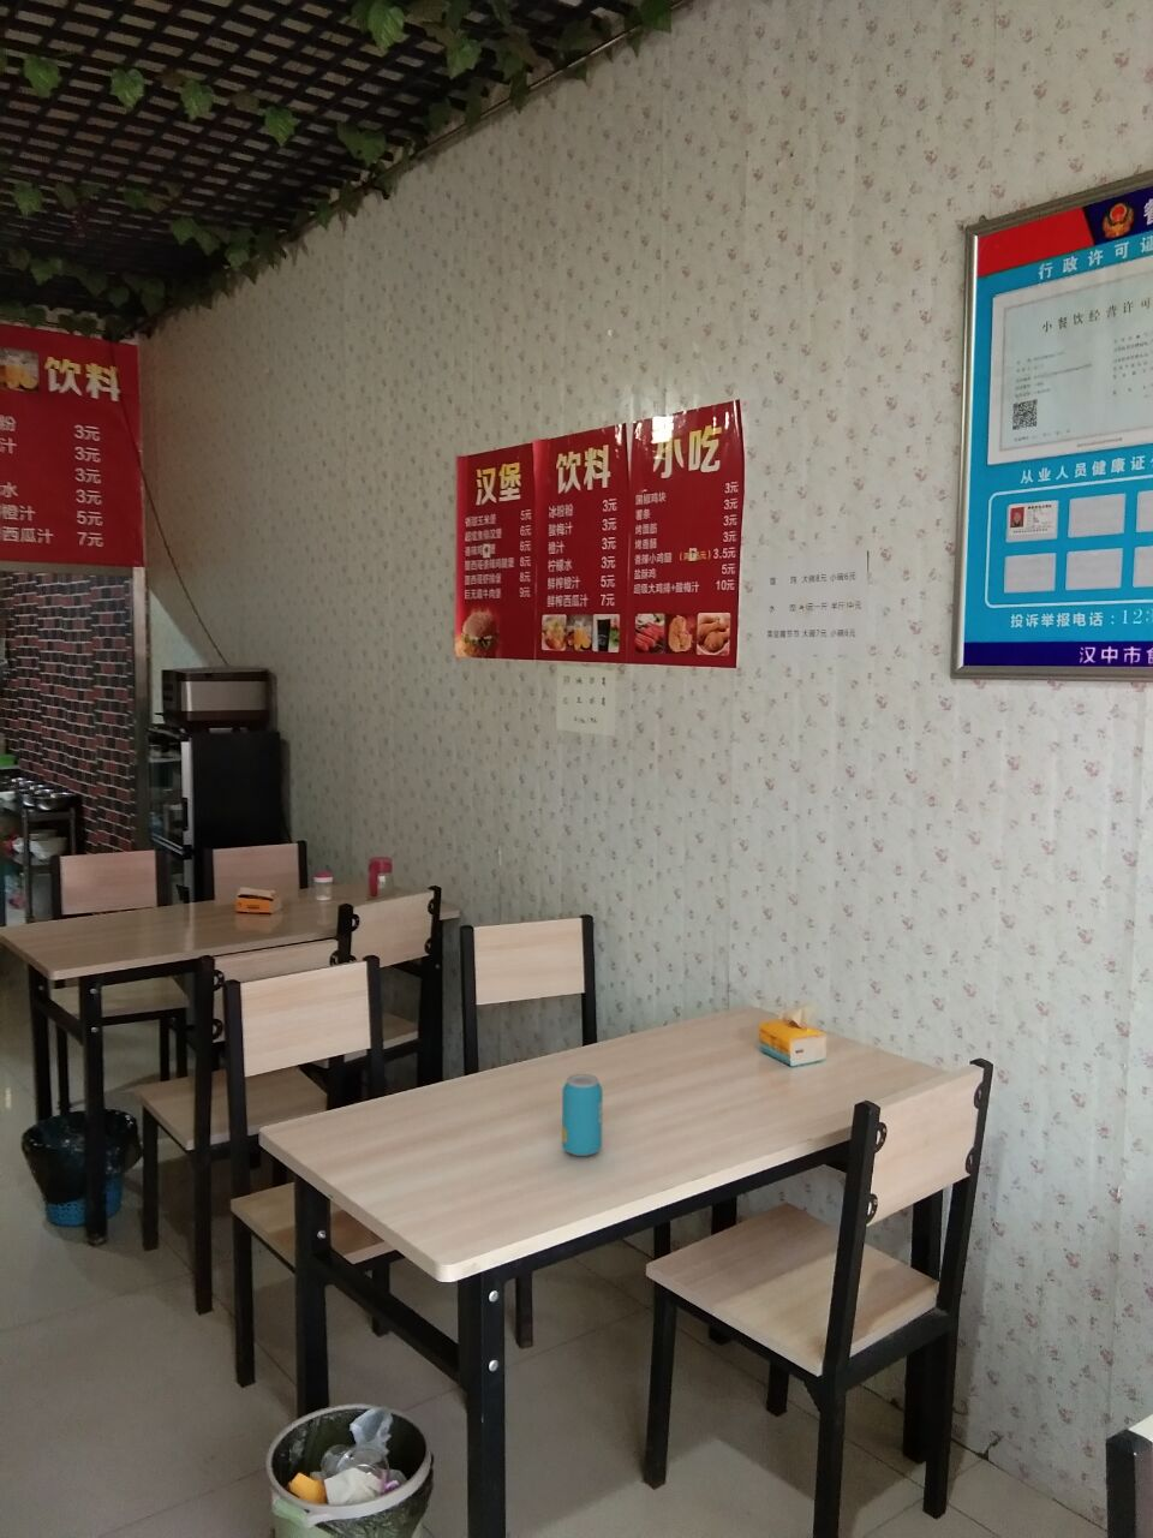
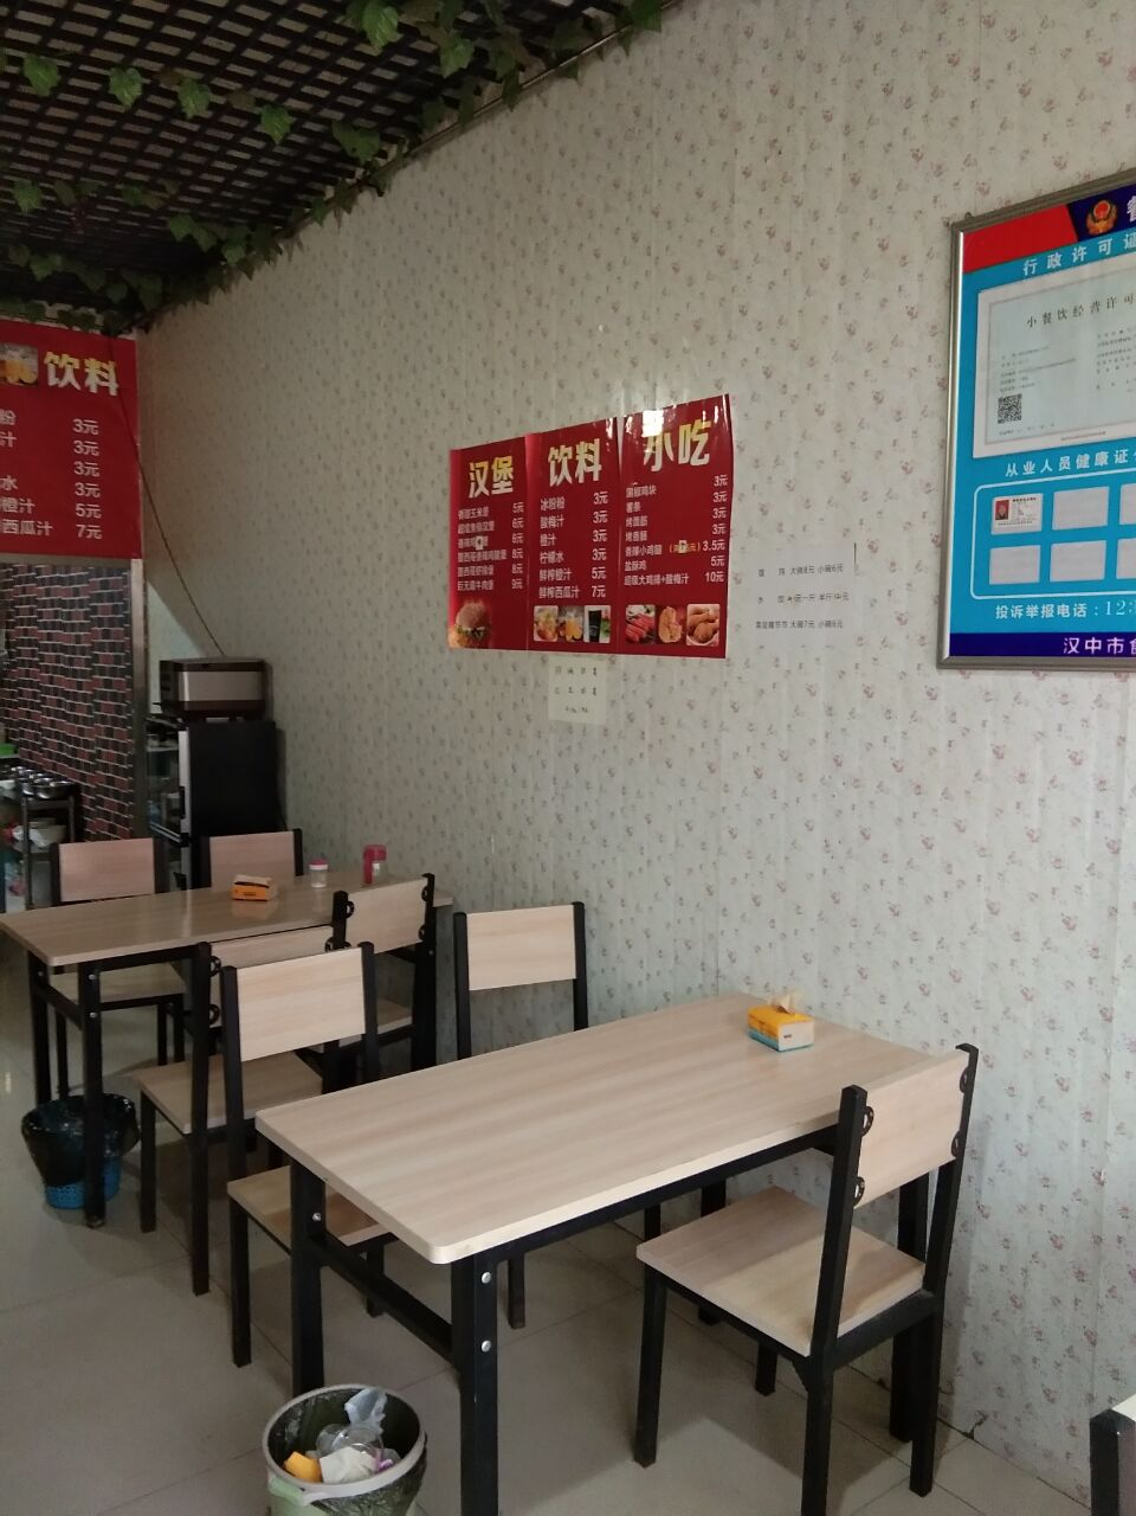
- beverage can (581, 1115)
